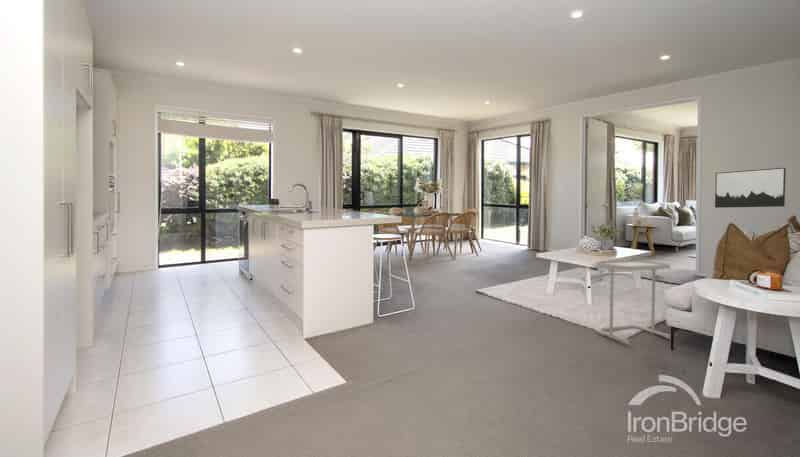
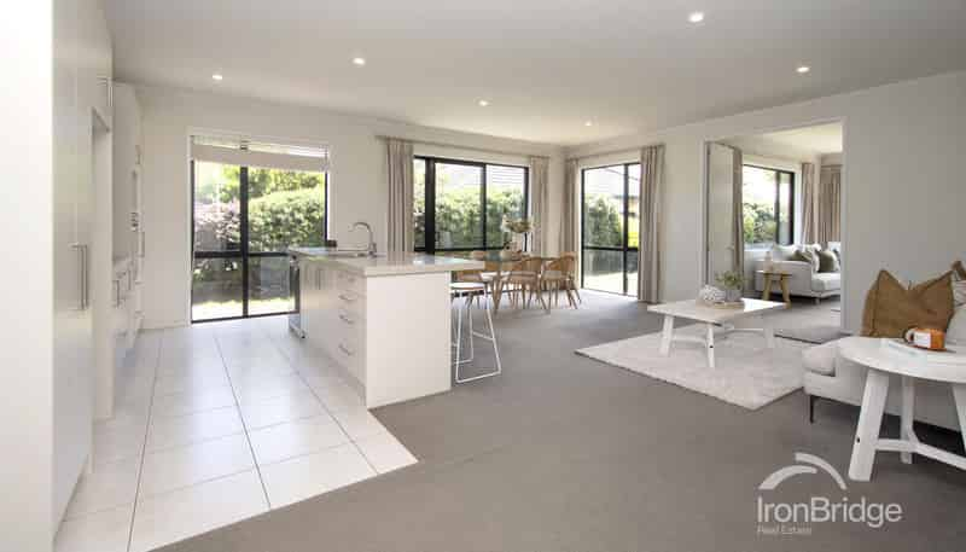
- side table (652, 299)
- wall art (748, 188)
